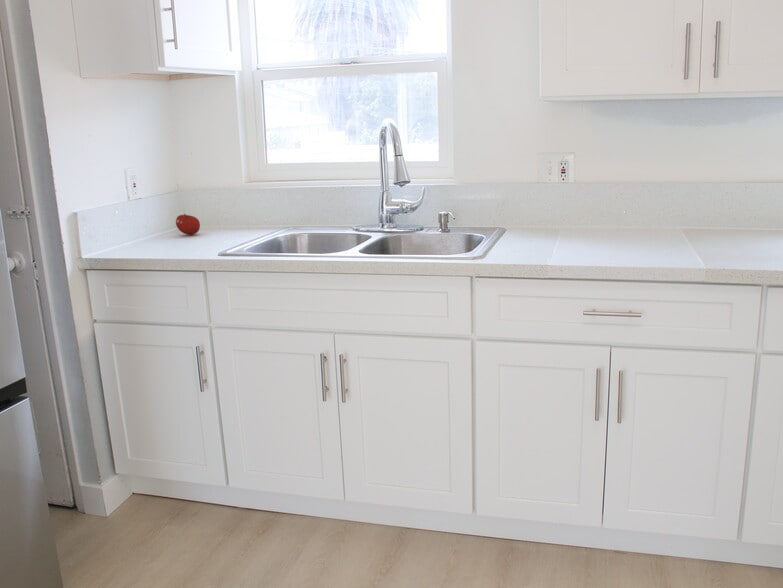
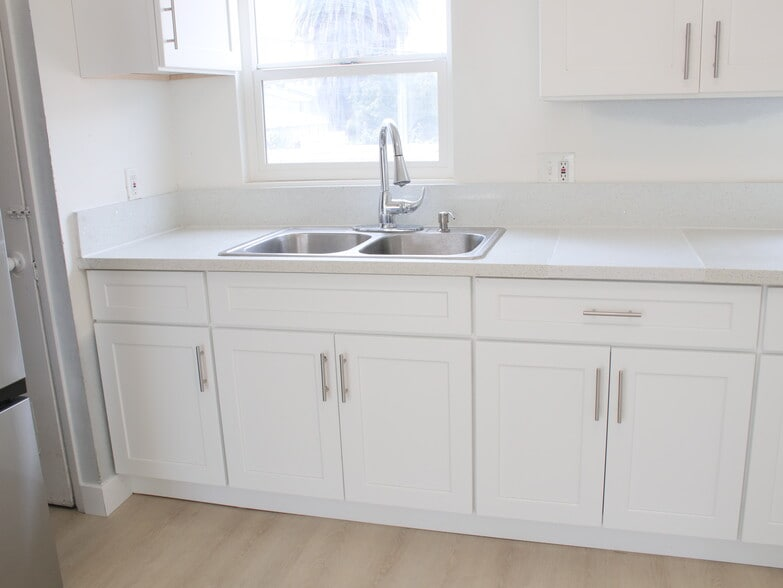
- fruit (188, 223)
